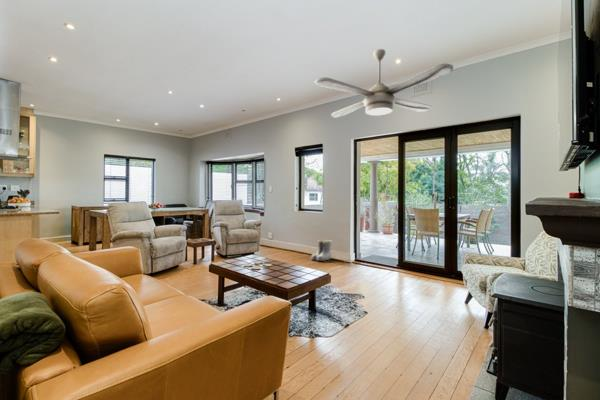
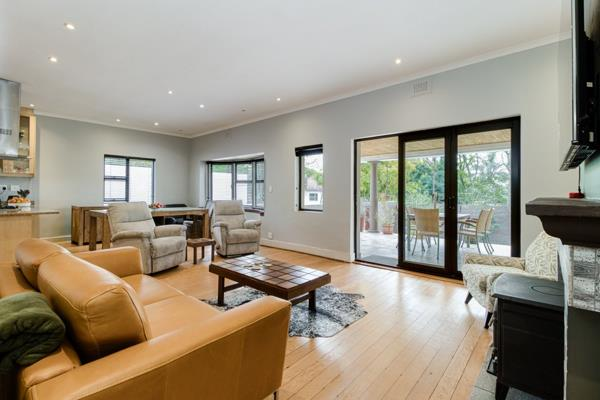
- boots (321, 249)
- ceiling fan (379, 82)
